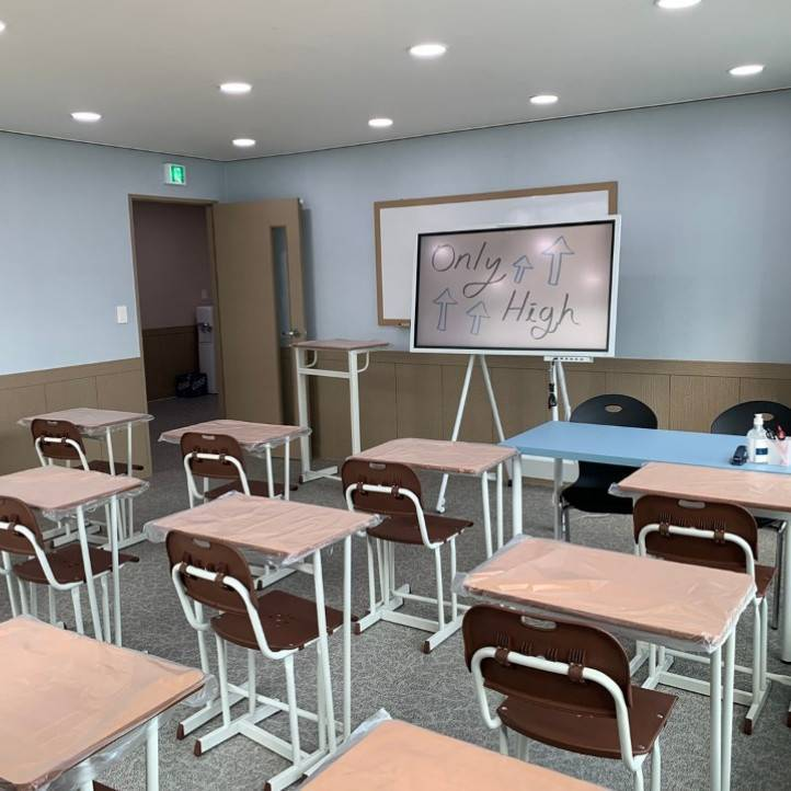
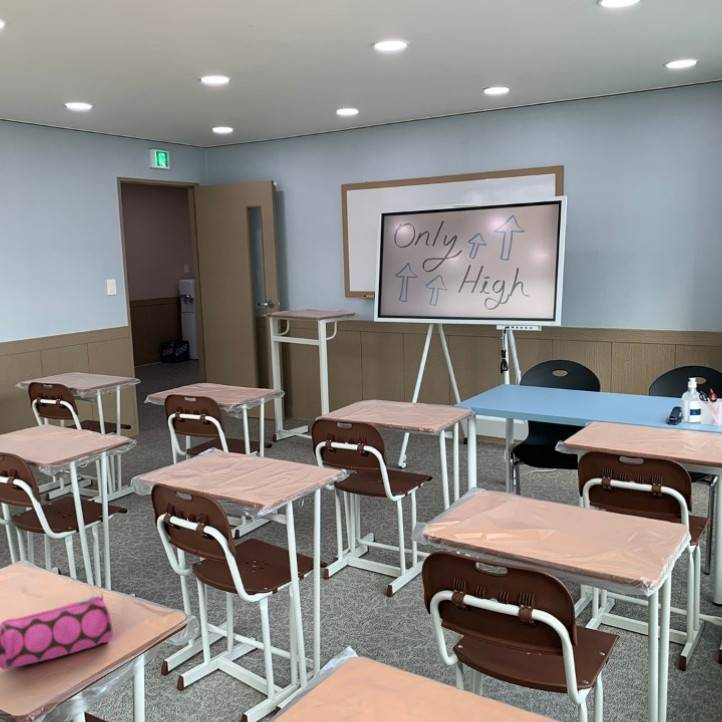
+ pencil case (54, 630)
